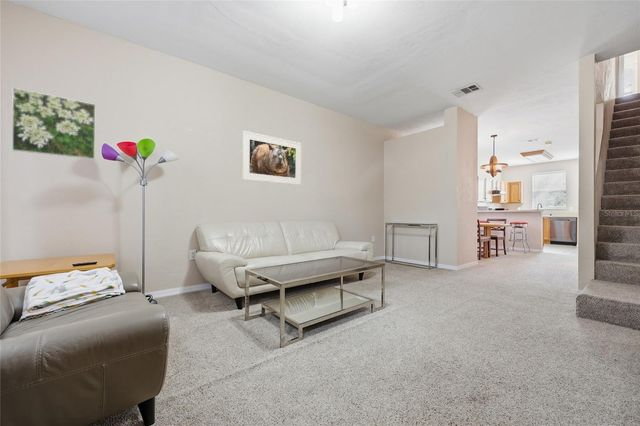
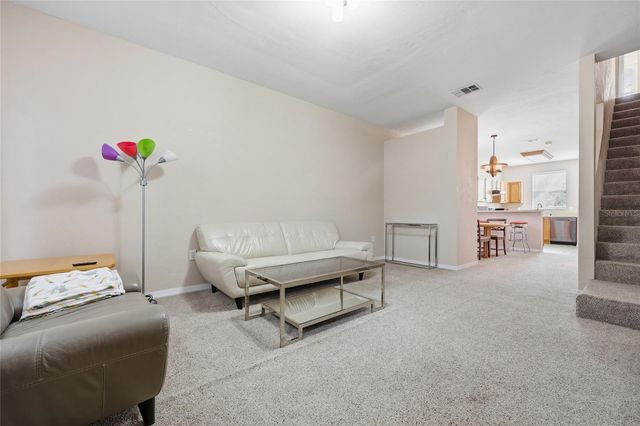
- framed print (56, 126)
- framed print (273, 159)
